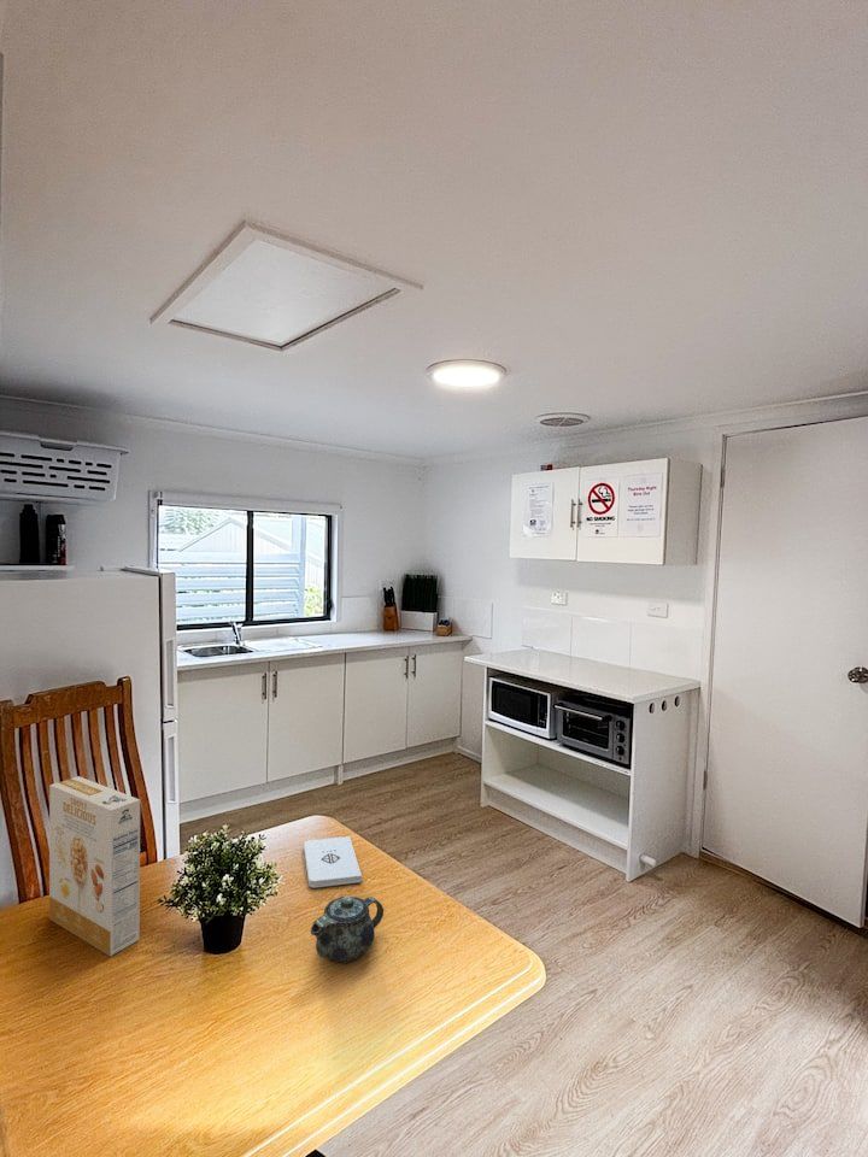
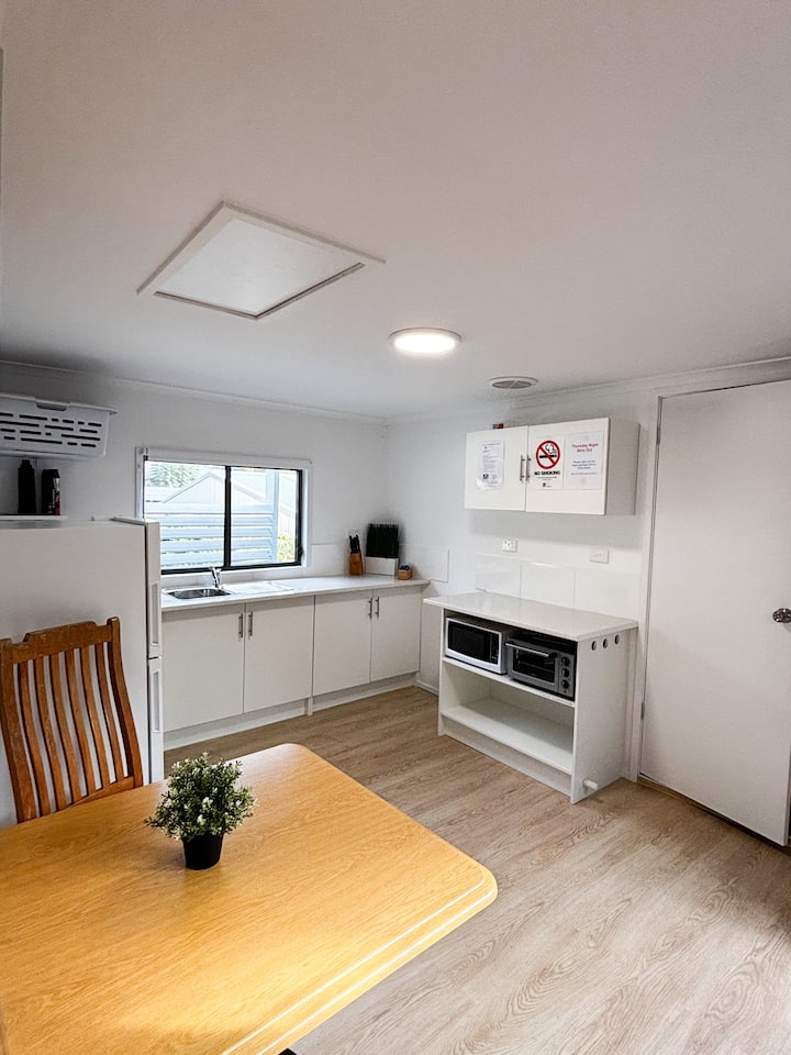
- cereal box (93, 861)
- chinaware (348, 923)
- notepad (330, 859)
